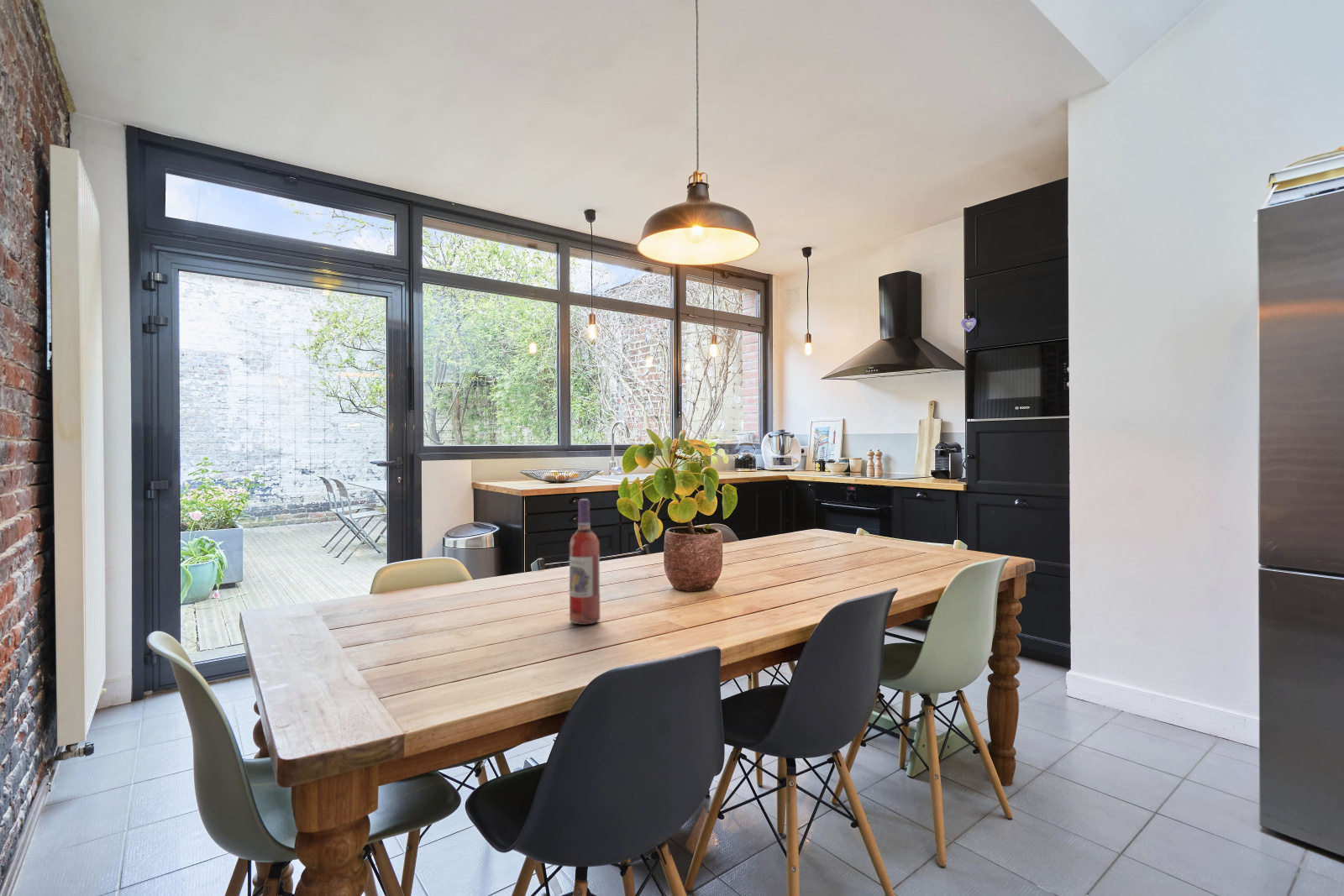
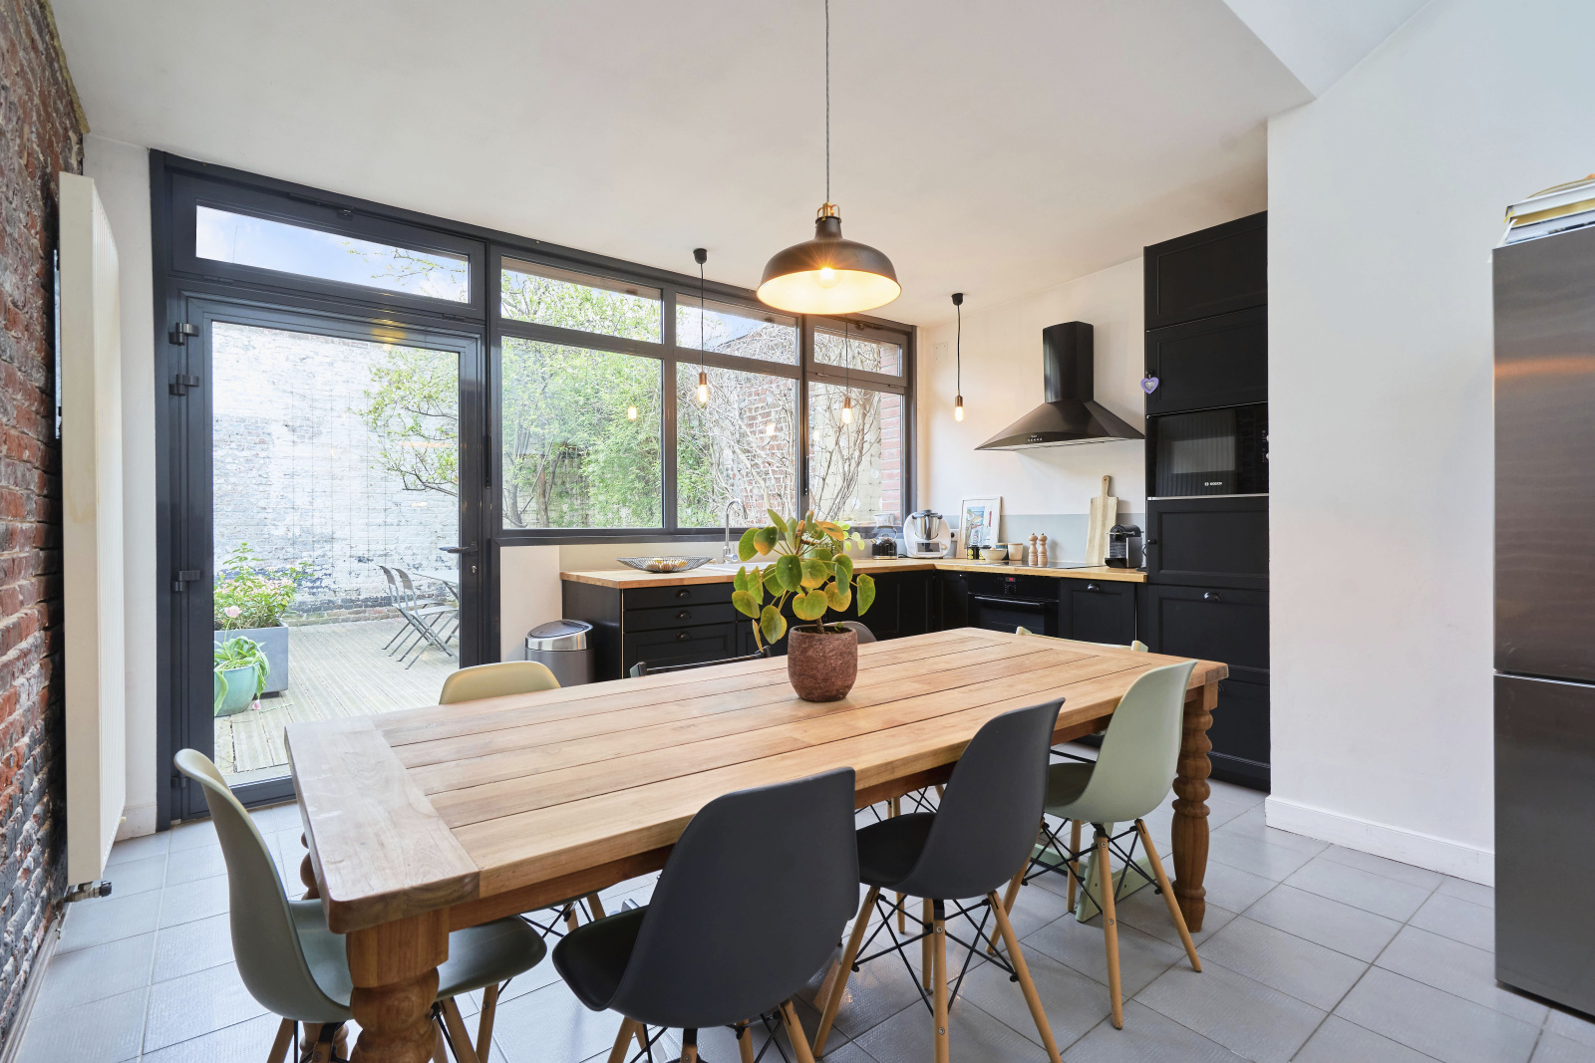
- wine bottle (584, 560)
